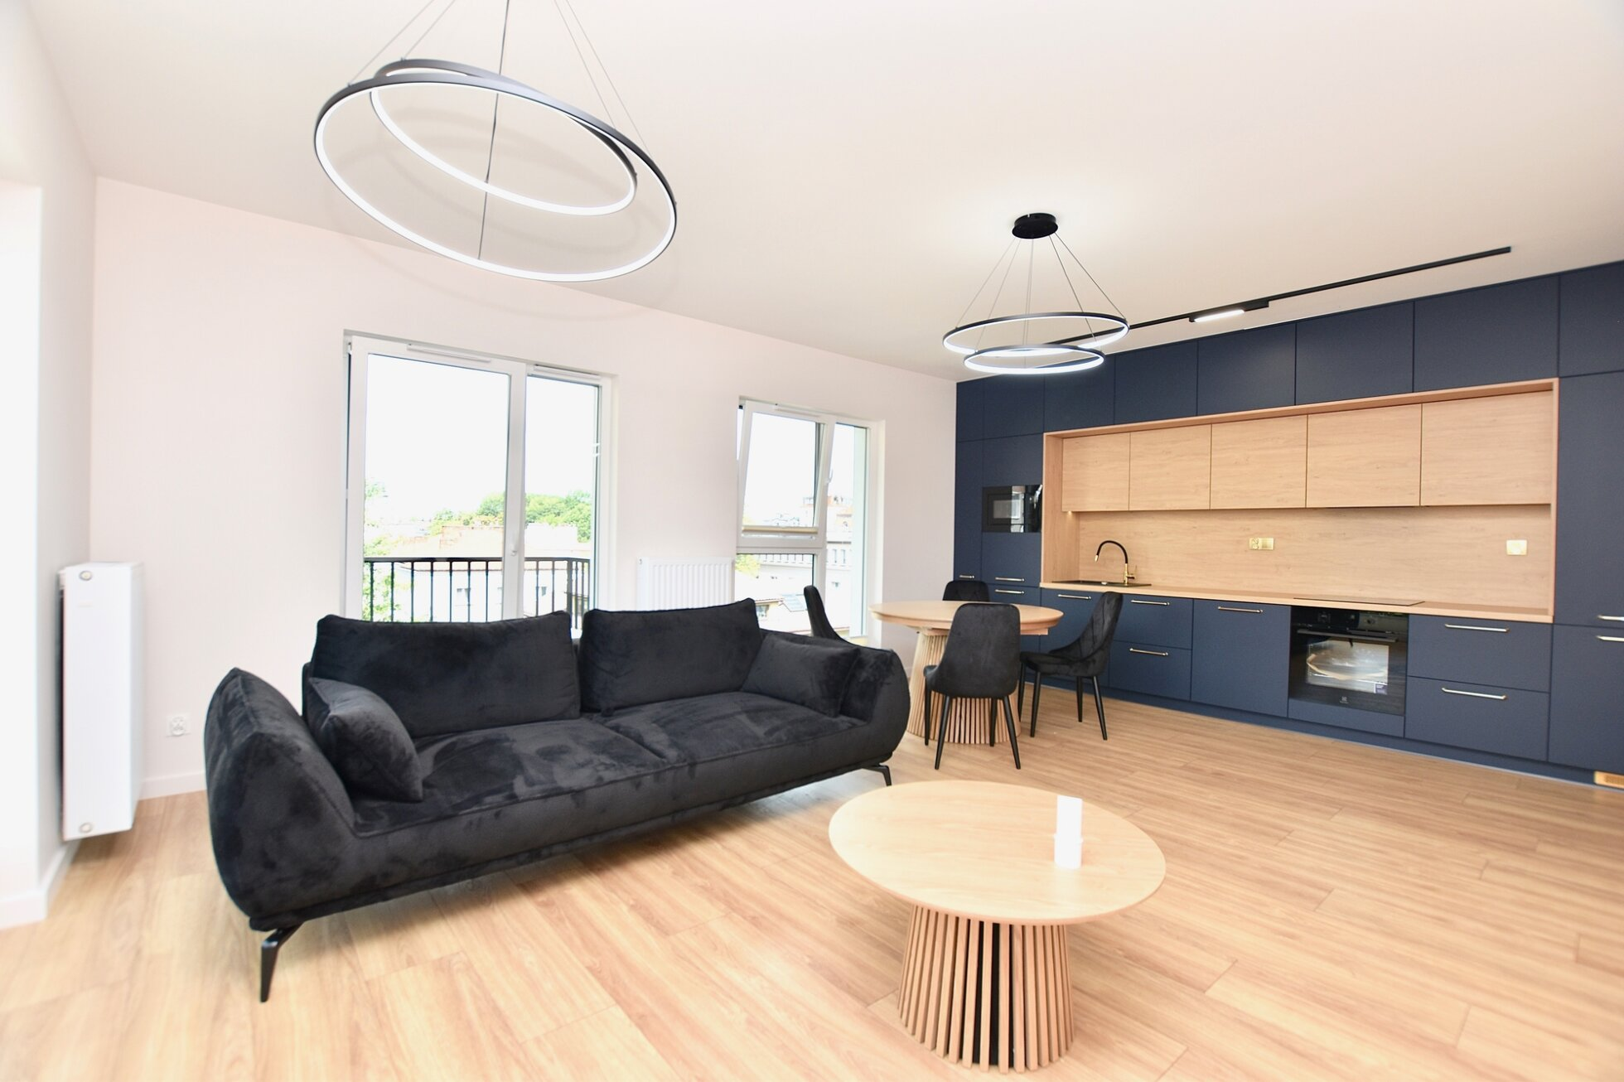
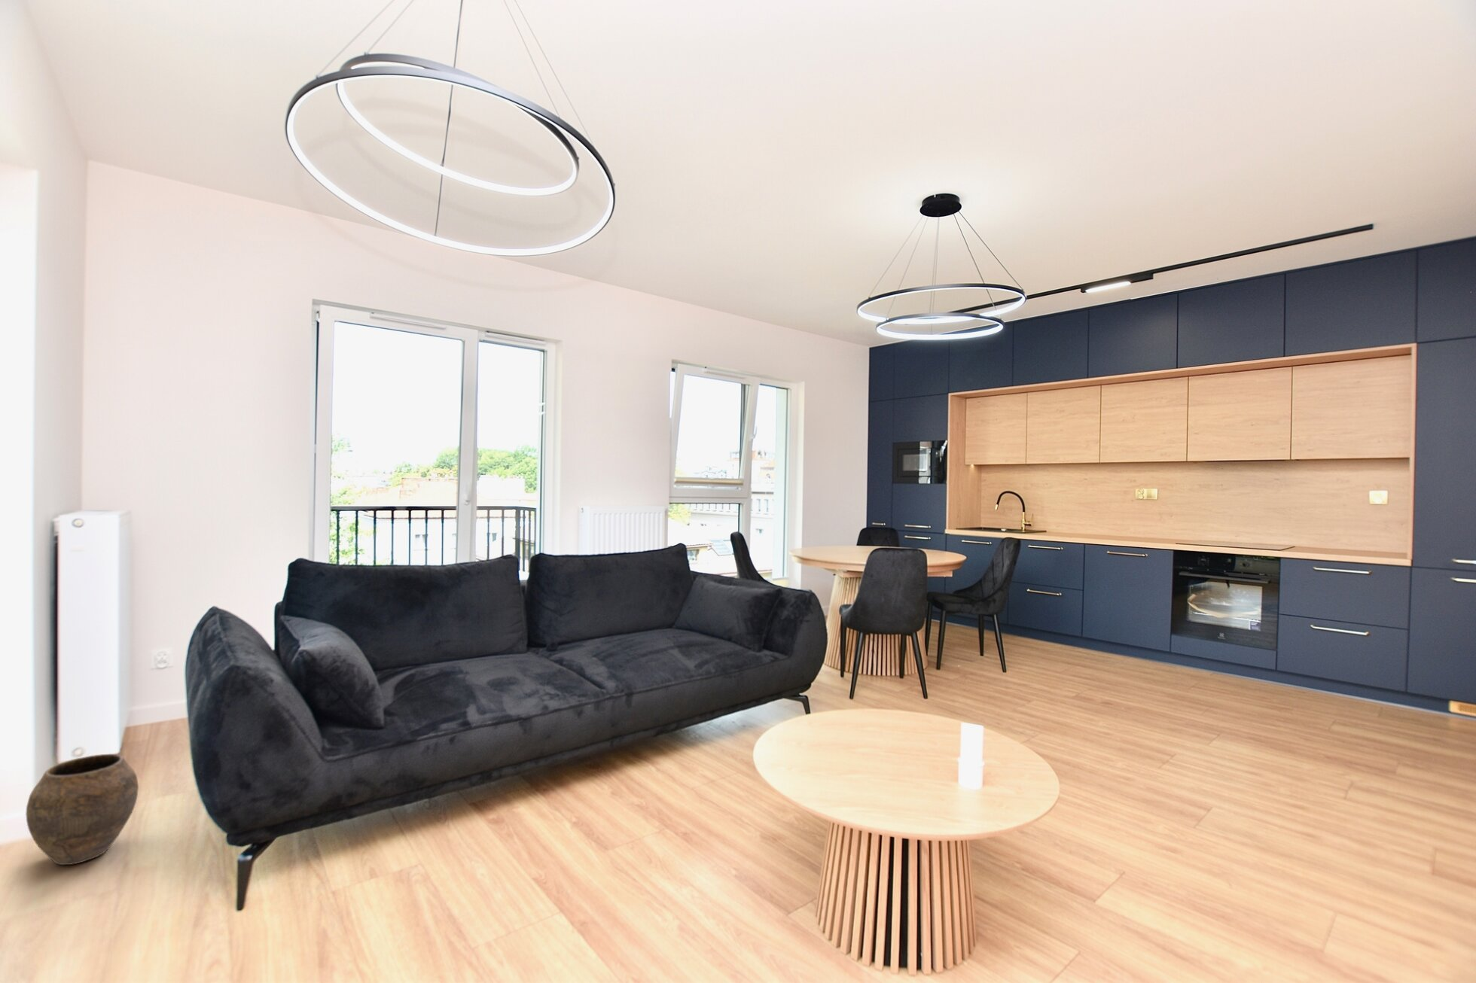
+ vase (84, 810)
